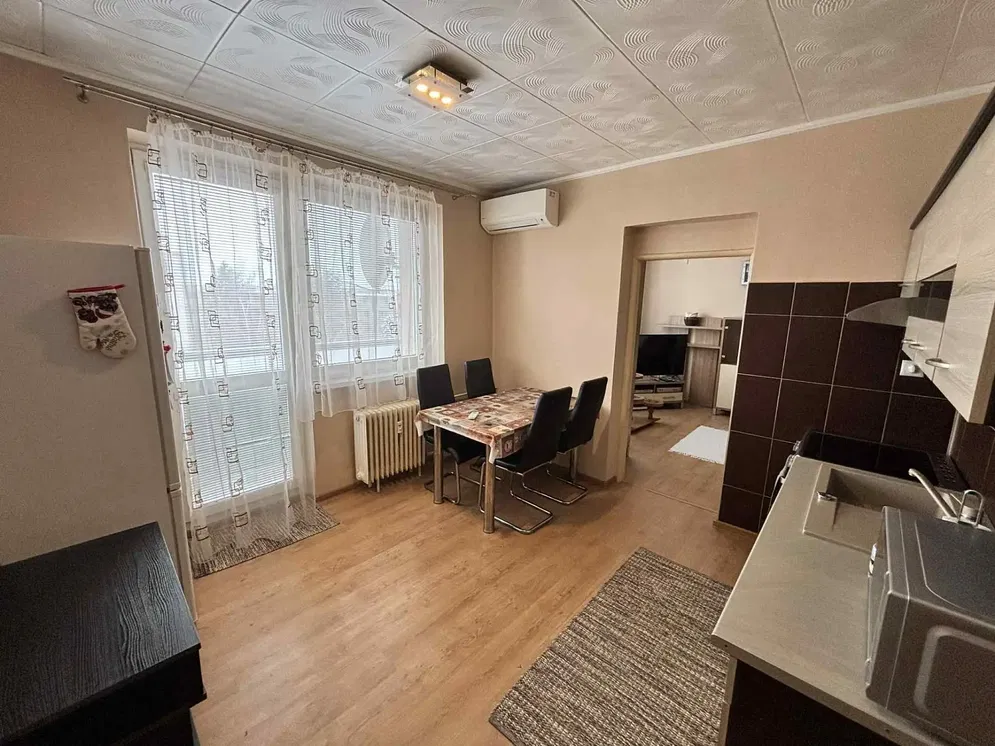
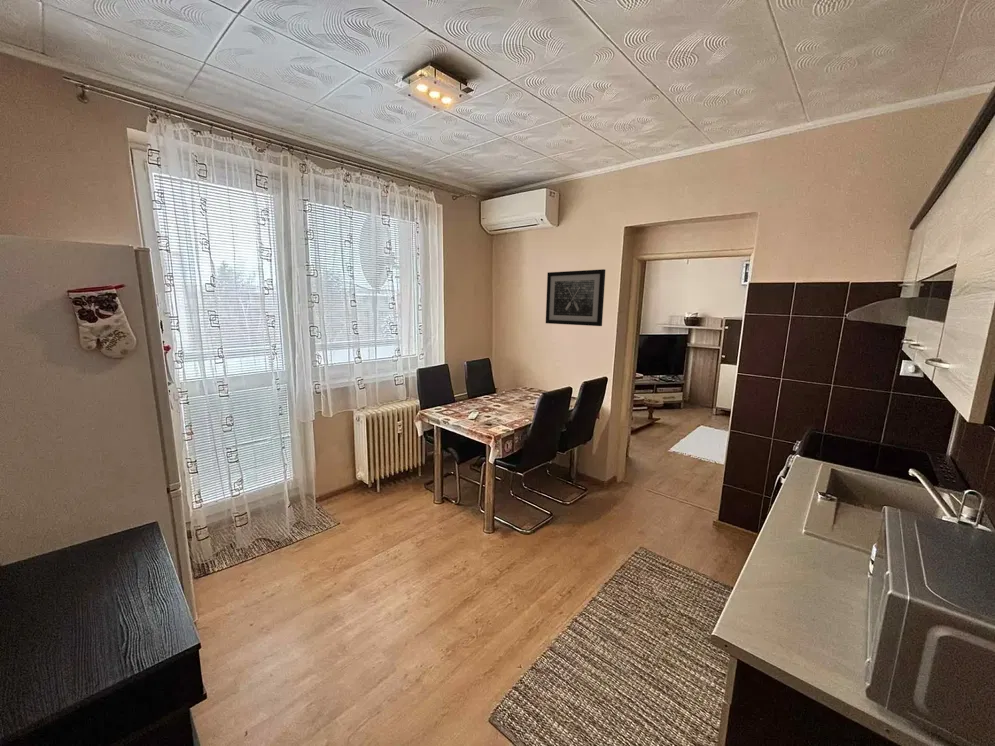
+ wall art (573, 298)
